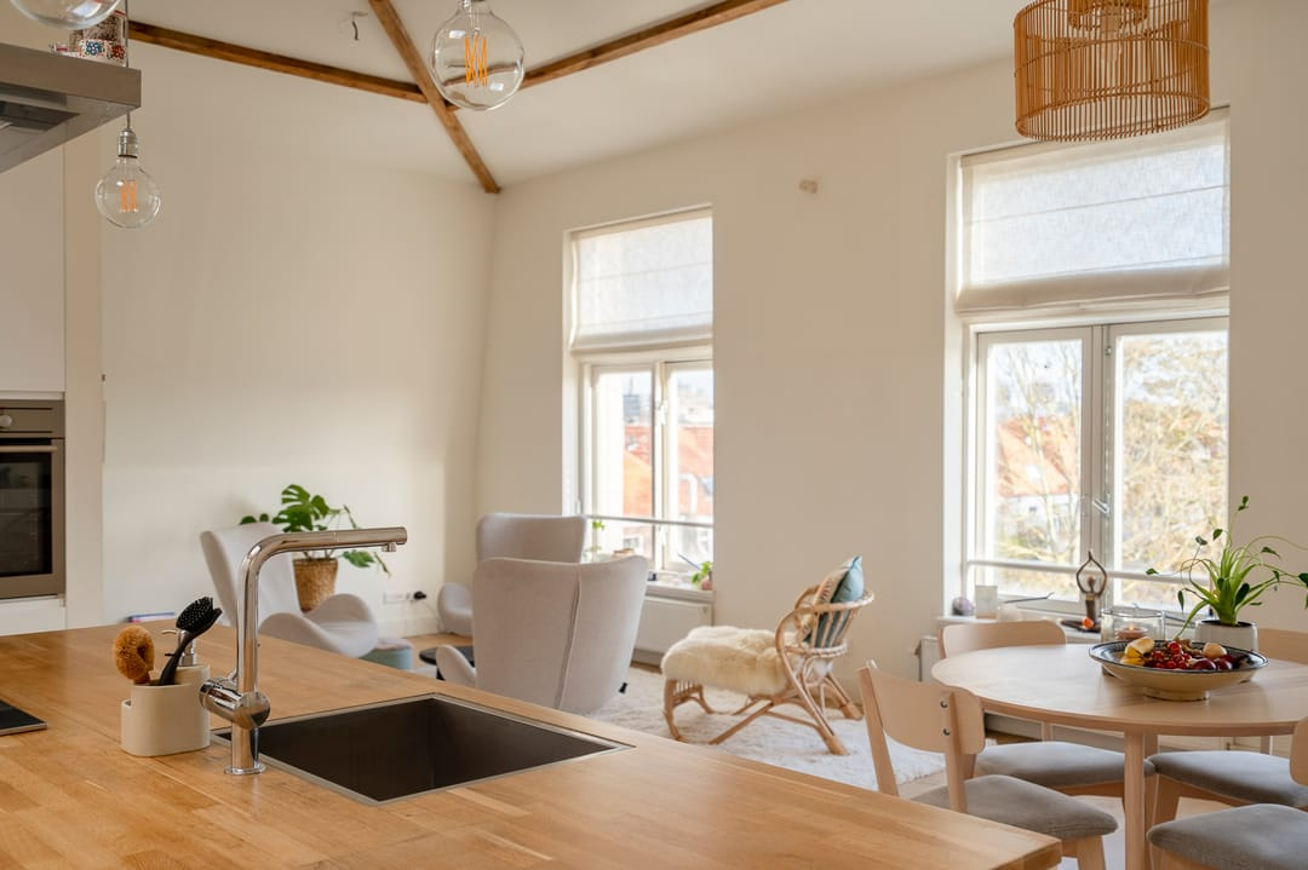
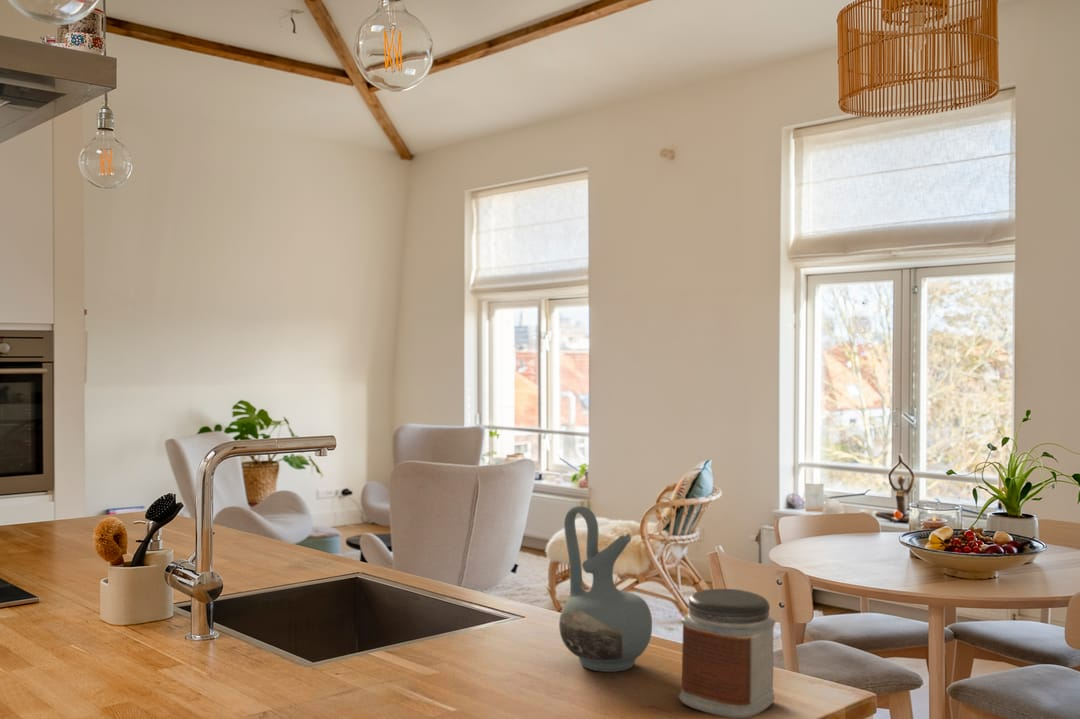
+ jar (727, 649)
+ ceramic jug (605, 585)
